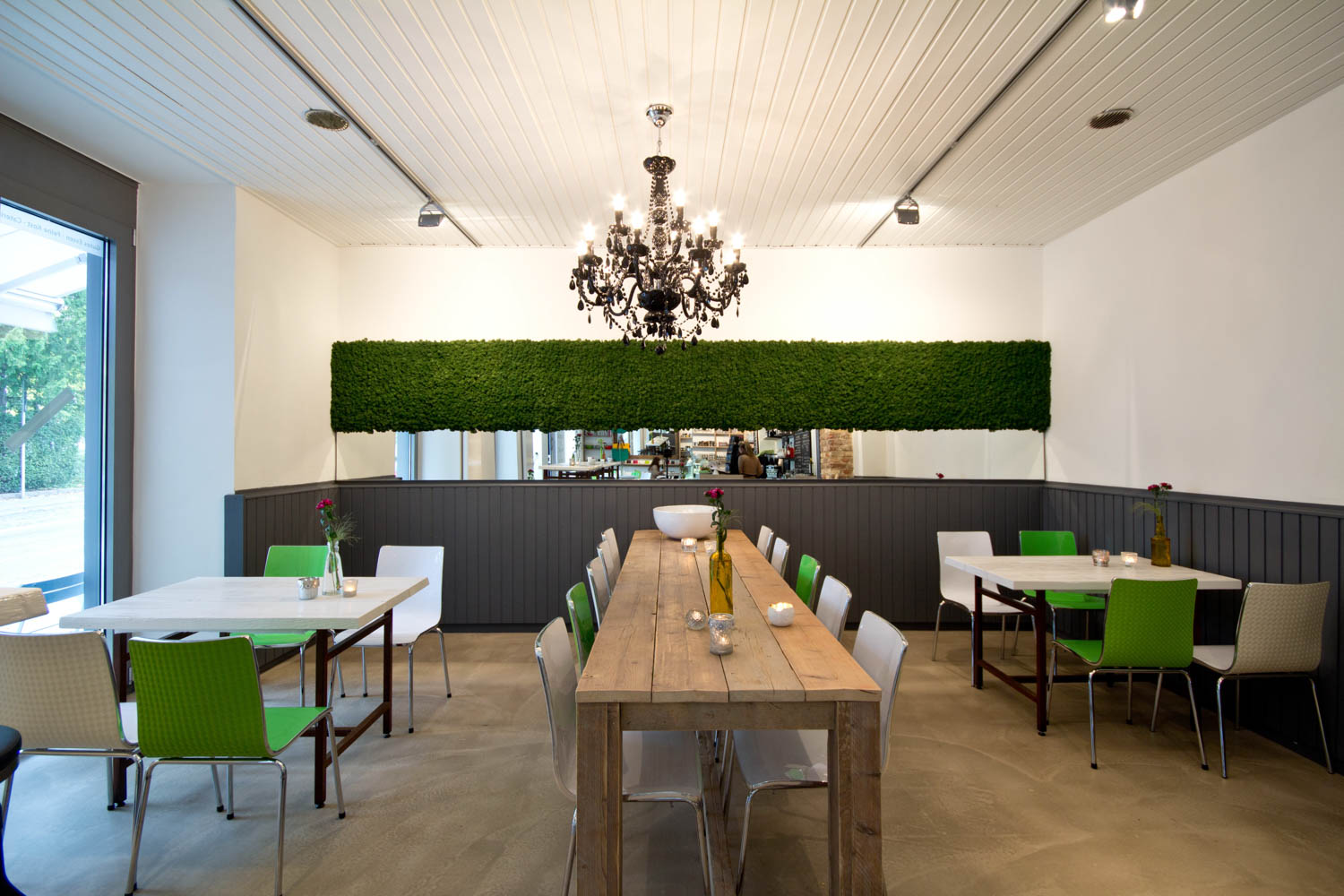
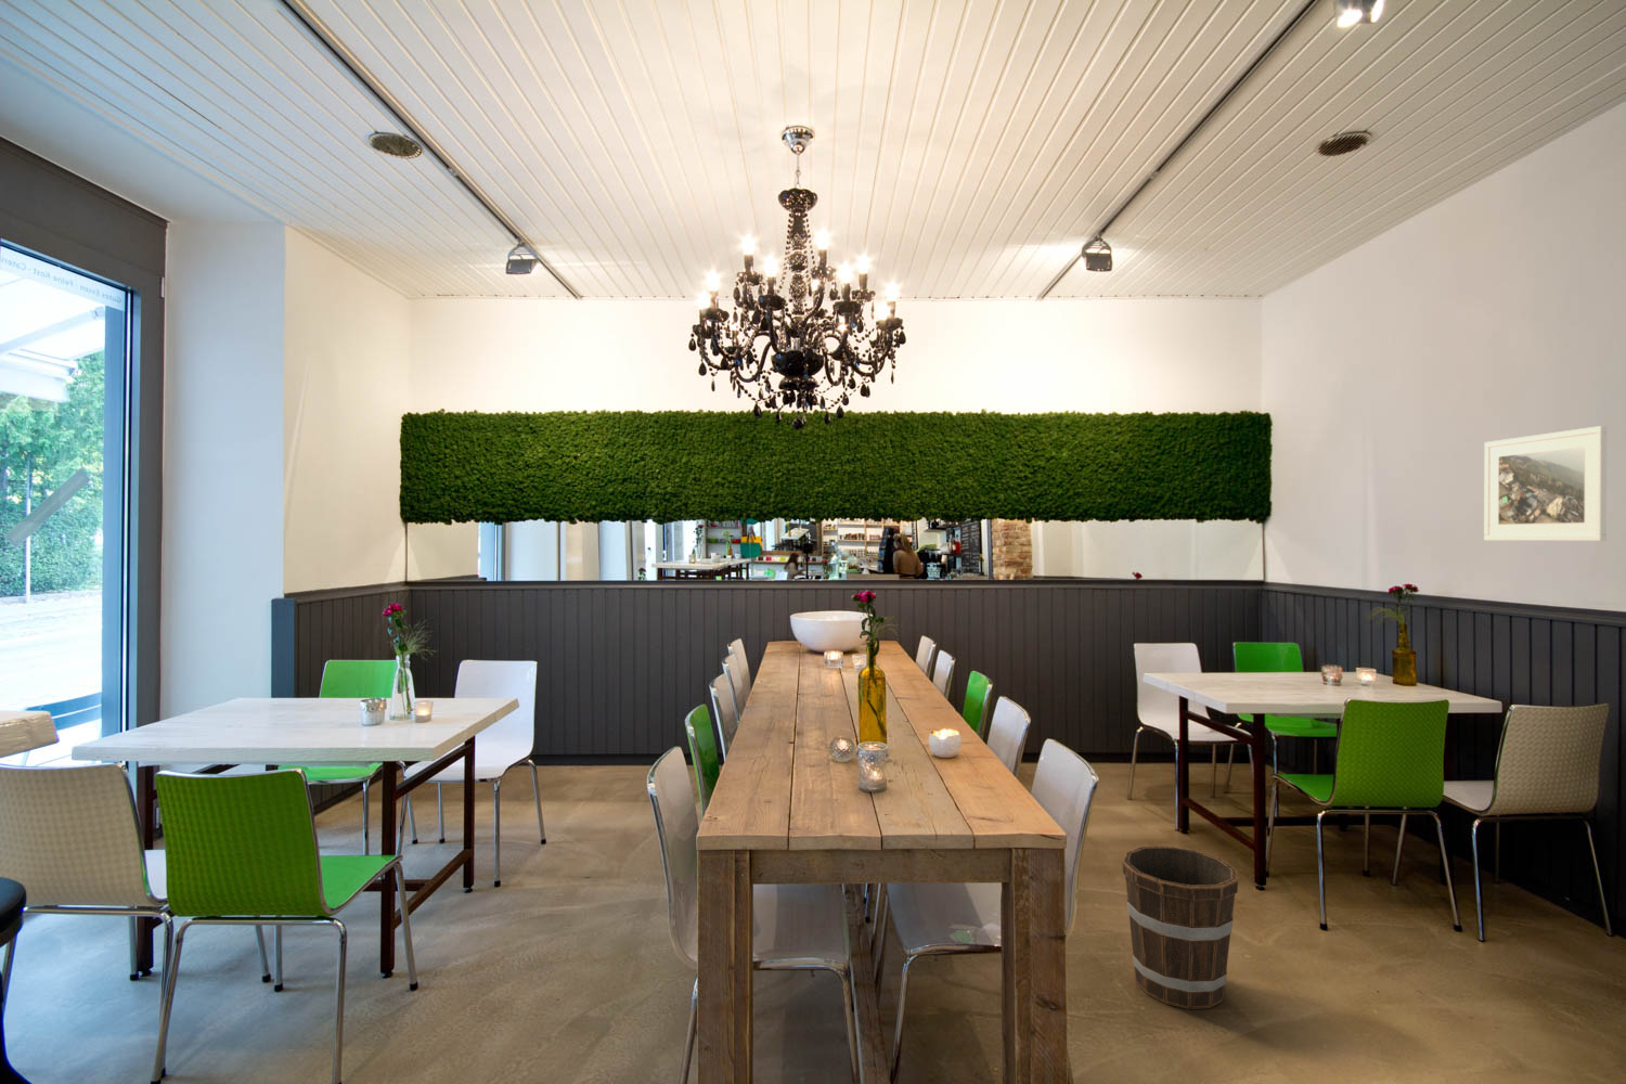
+ bucket (1178, 926)
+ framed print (1540, 488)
